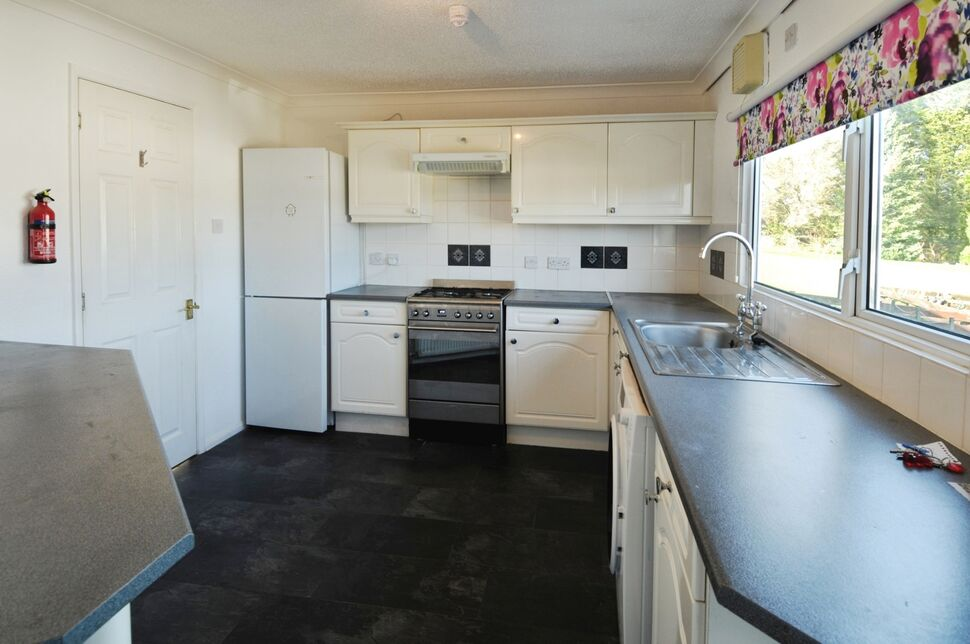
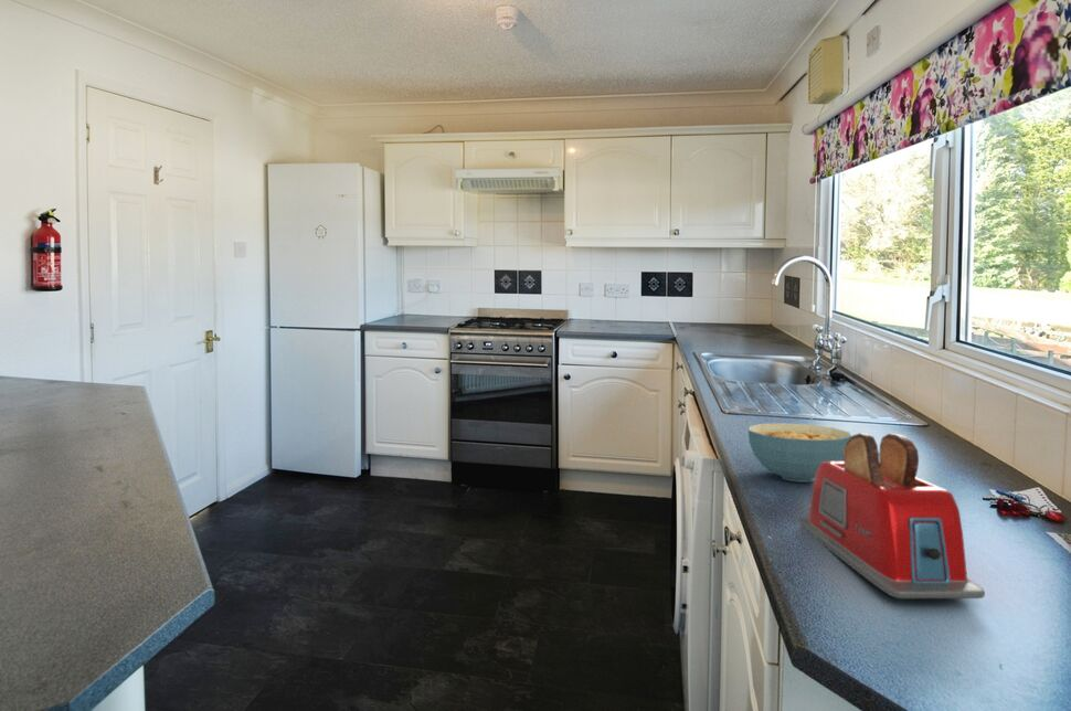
+ toaster (879, 495)
+ cereal bowl (797, 454)
